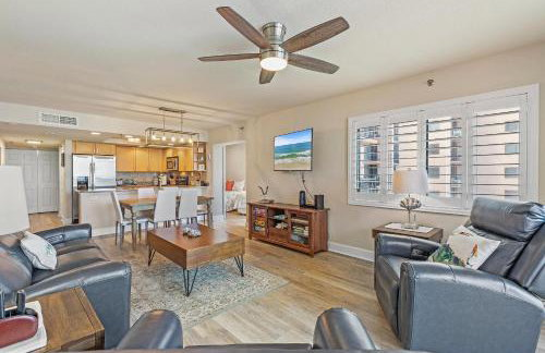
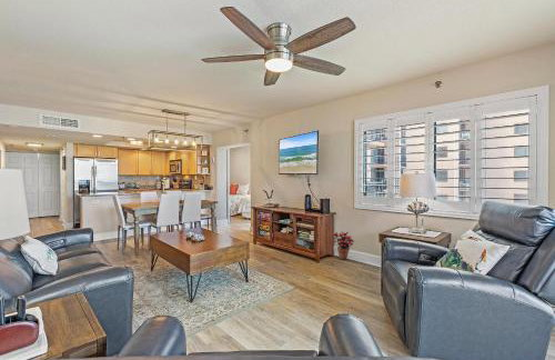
+ potted plant (343, 246)
